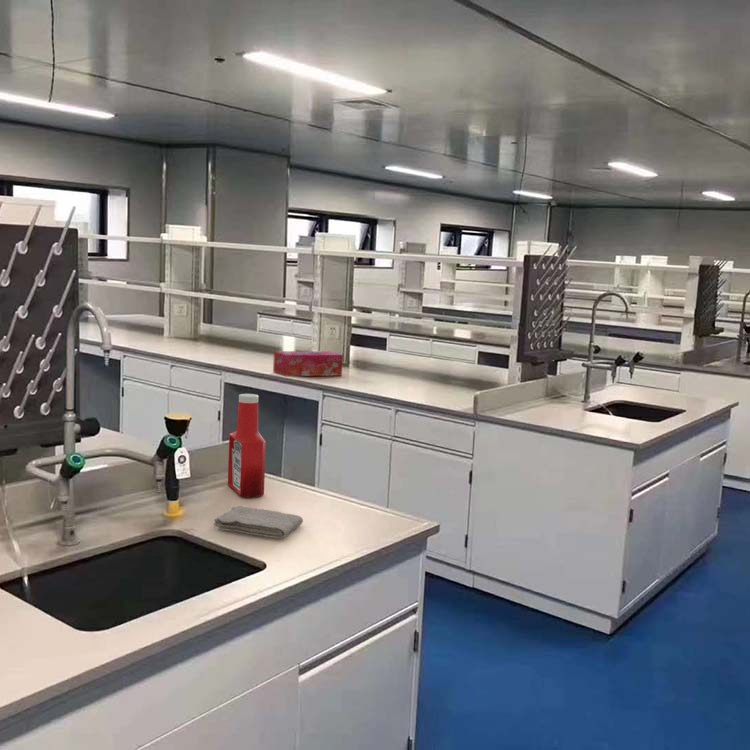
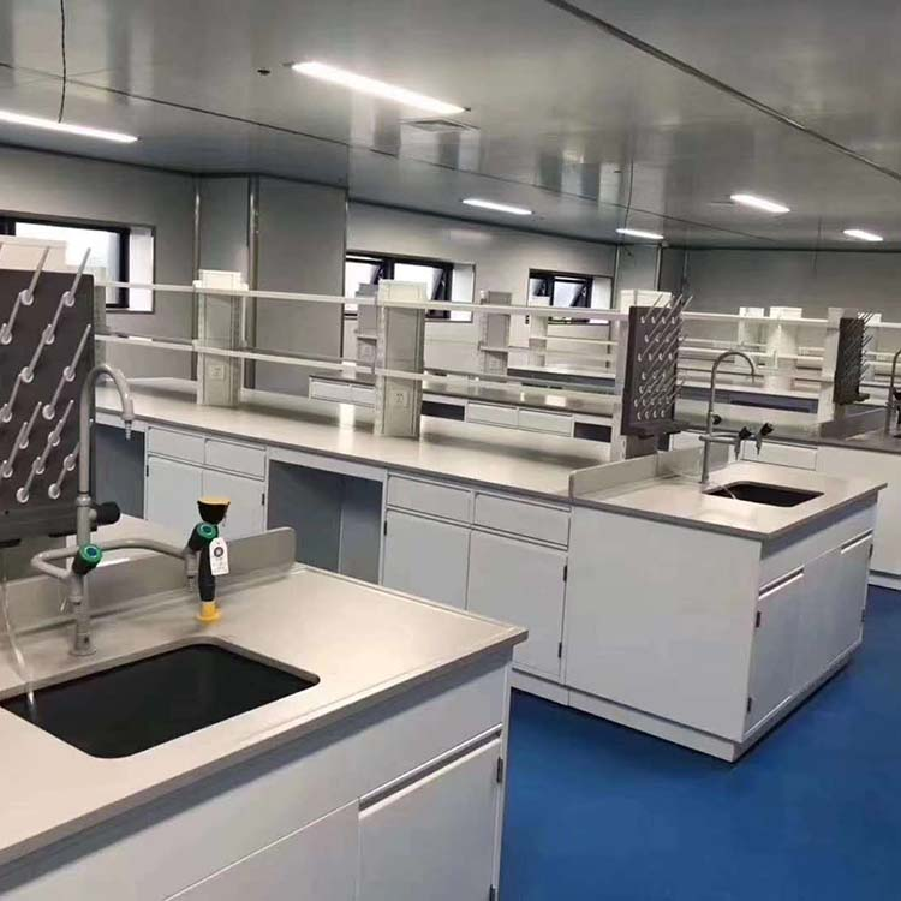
- tissue box (307, 363)
- washcloth (258, 520)
- soap bottle (247, 442)
